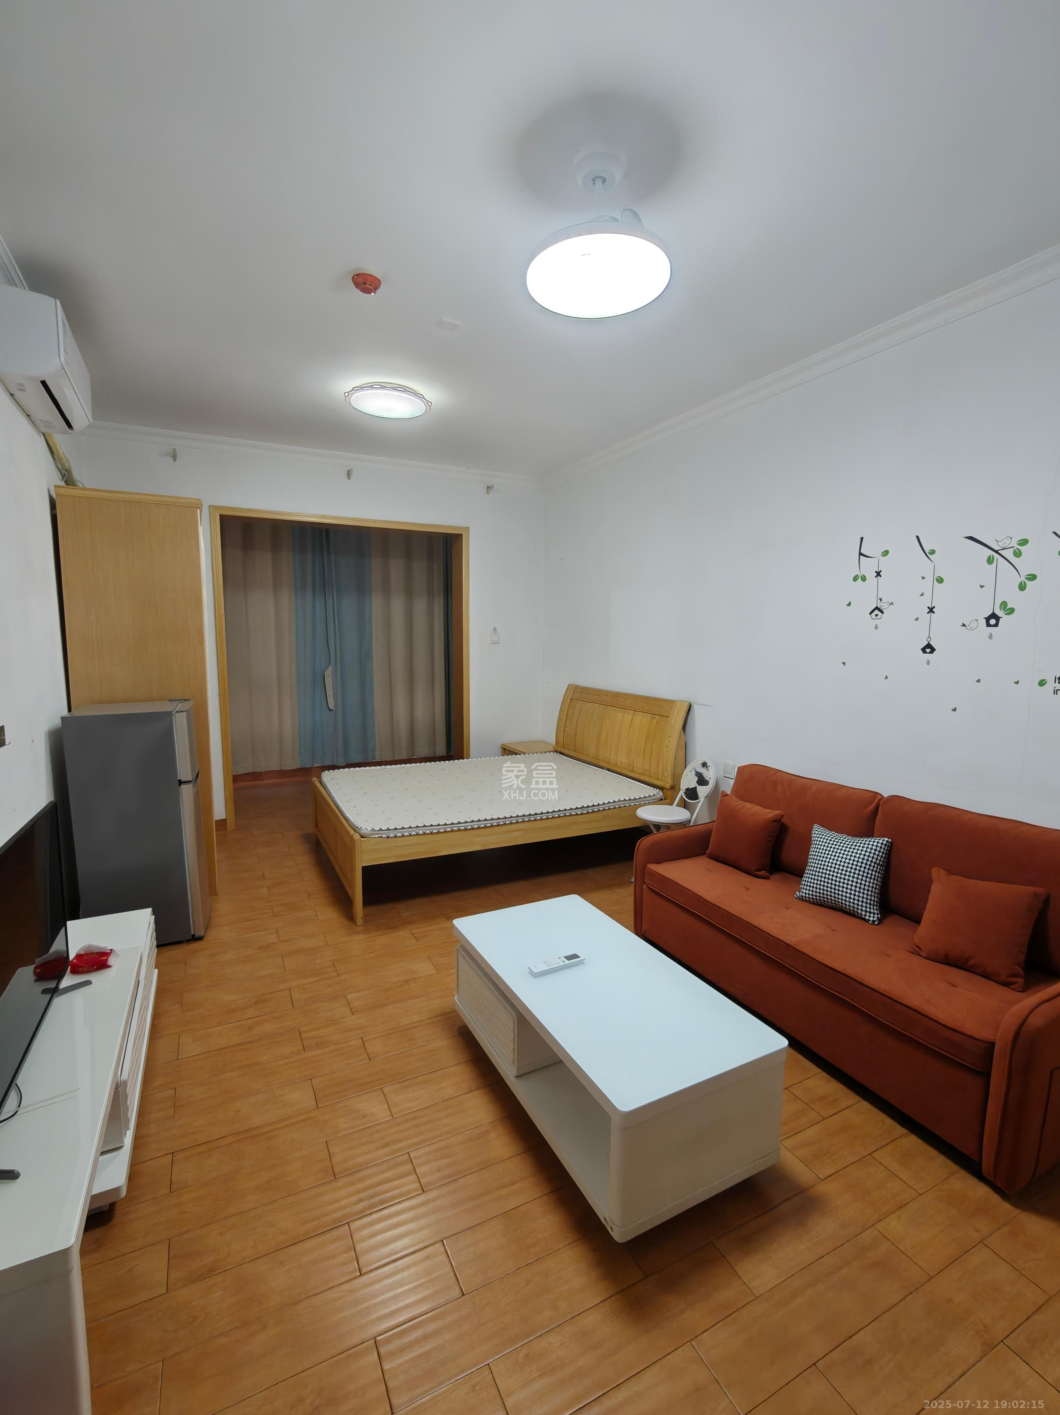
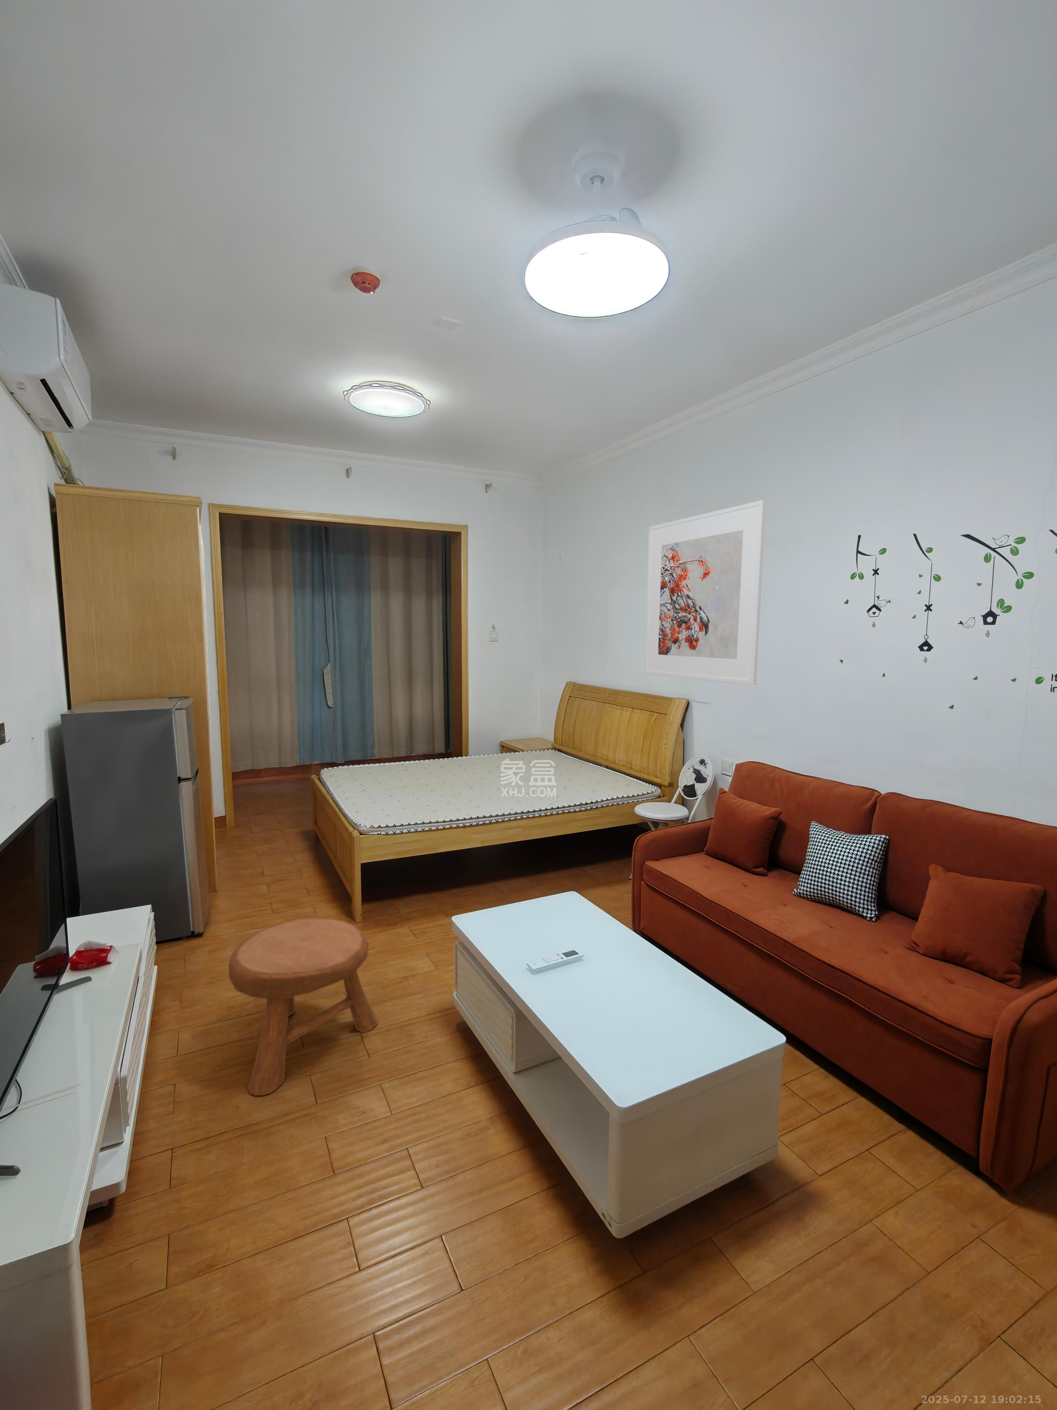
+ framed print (697, 598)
+ stool (296, 996)
